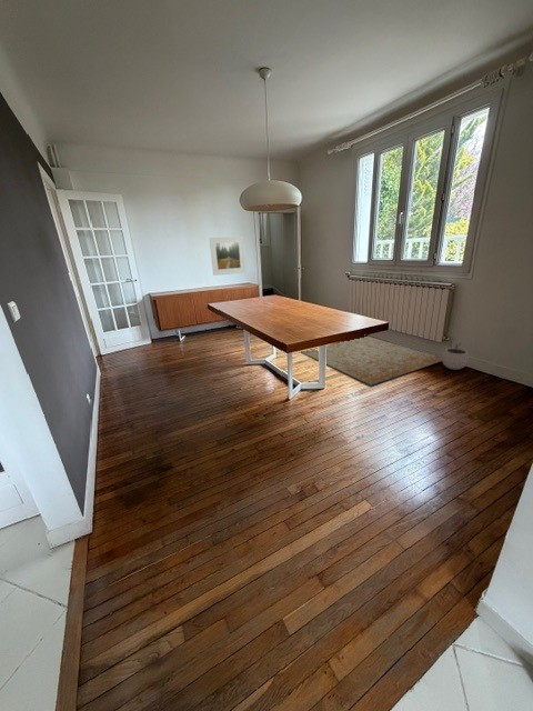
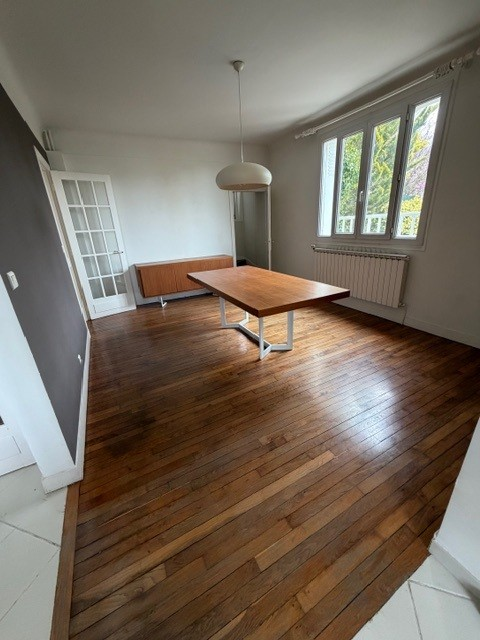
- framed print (228, 256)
- plant pot (455, 356)
- rug (351, 349)
